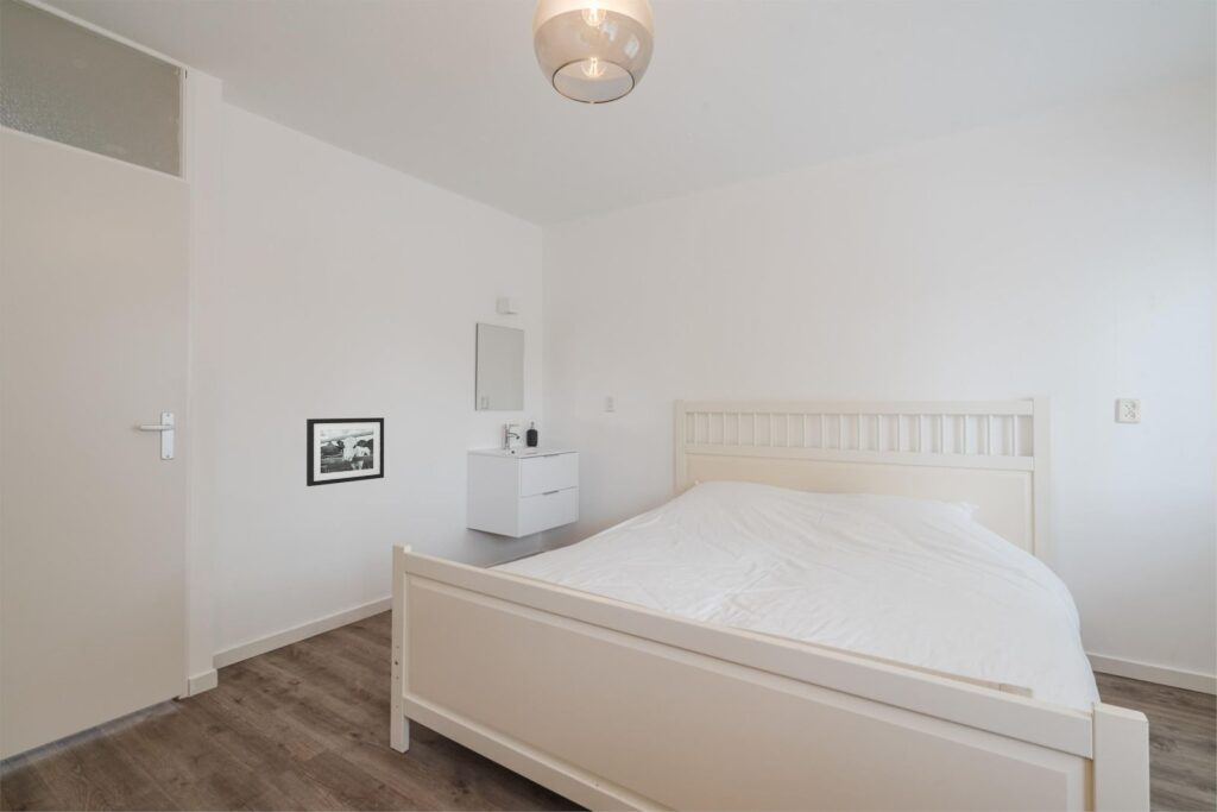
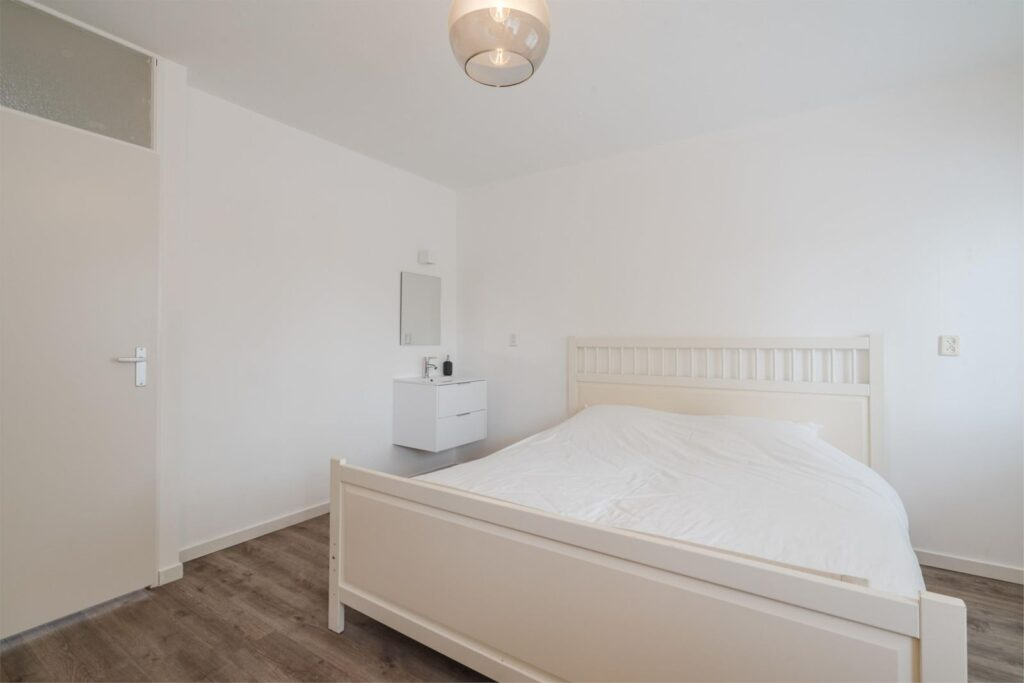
- picture frame (347, 449)
